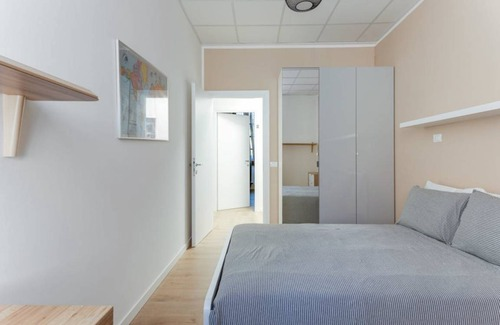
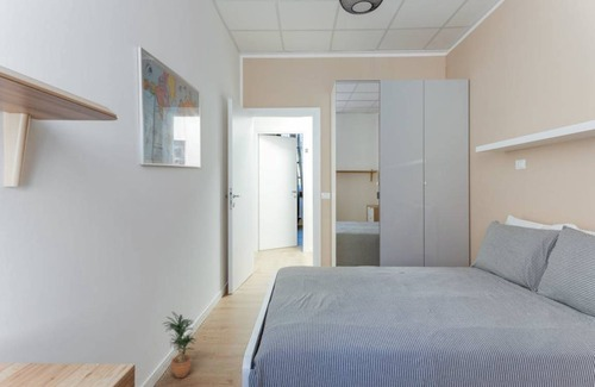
+ potted plant (180, 342)
